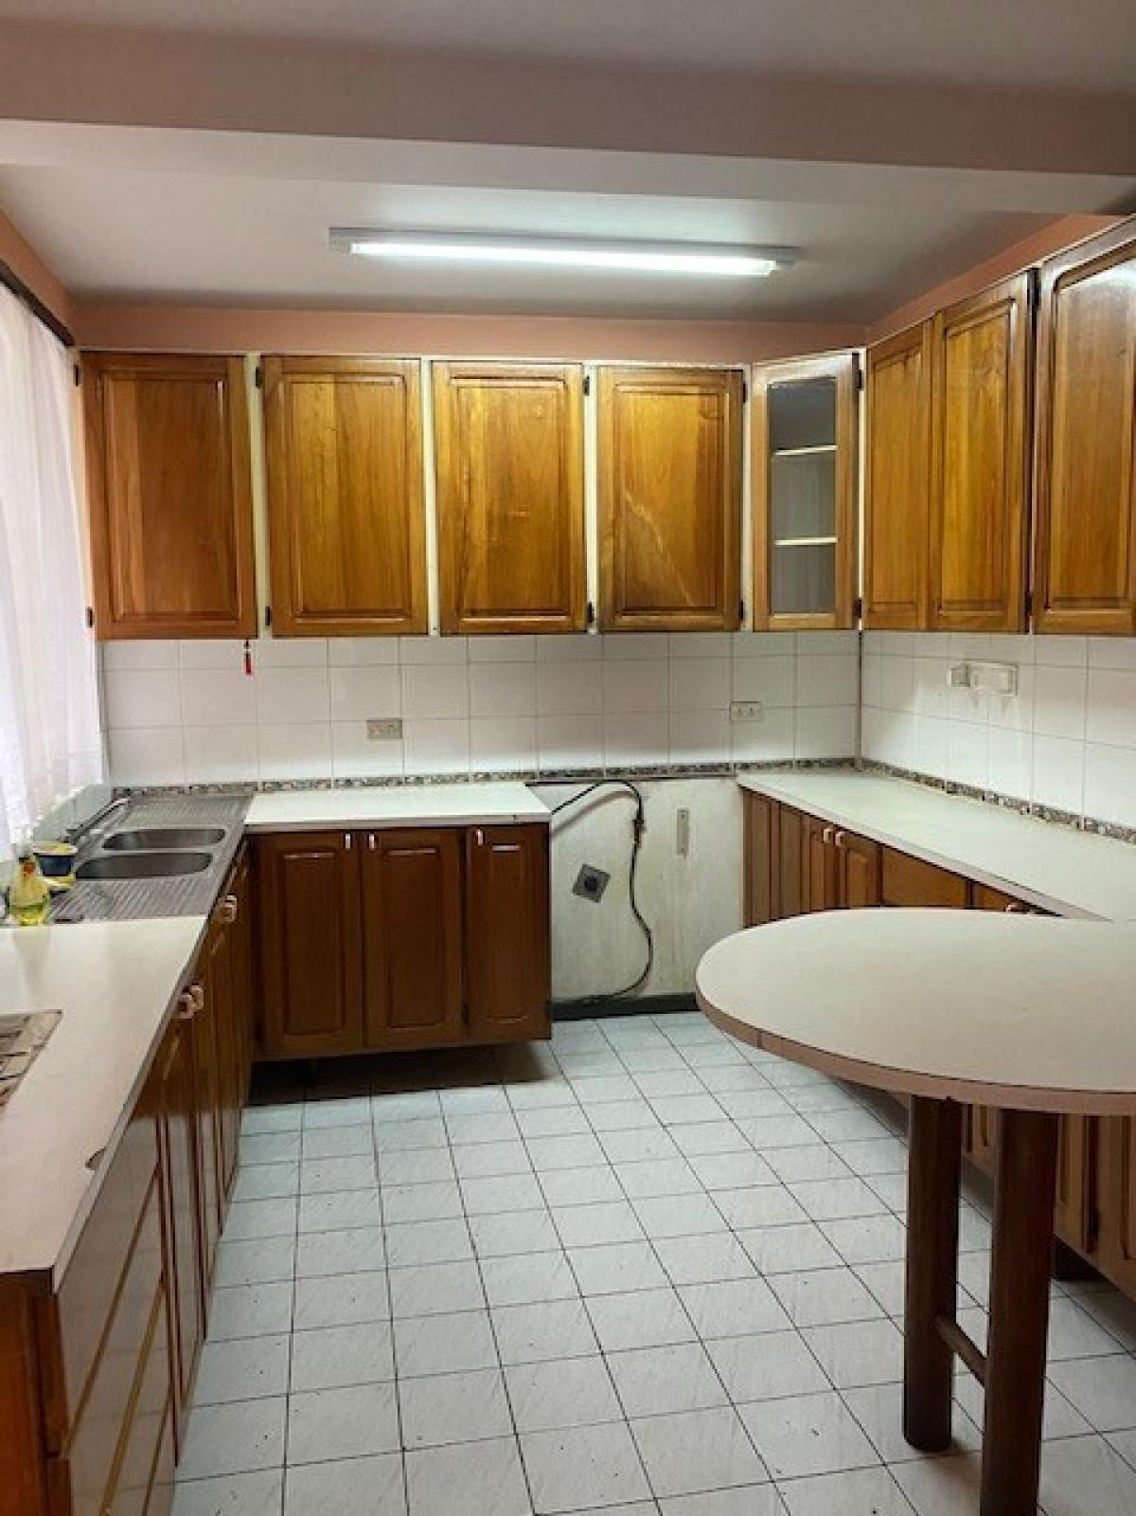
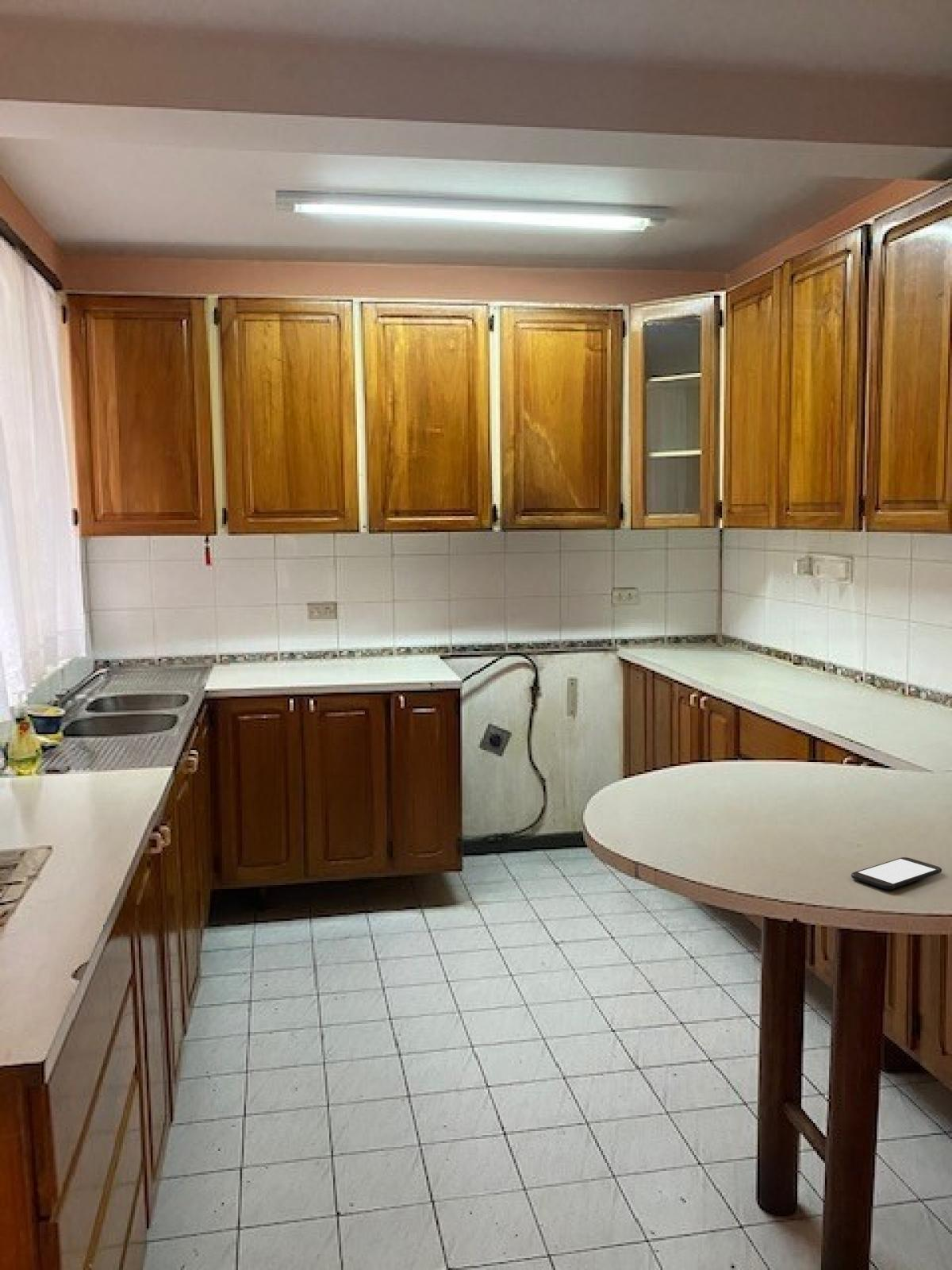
+ smartphone (896, 872)
